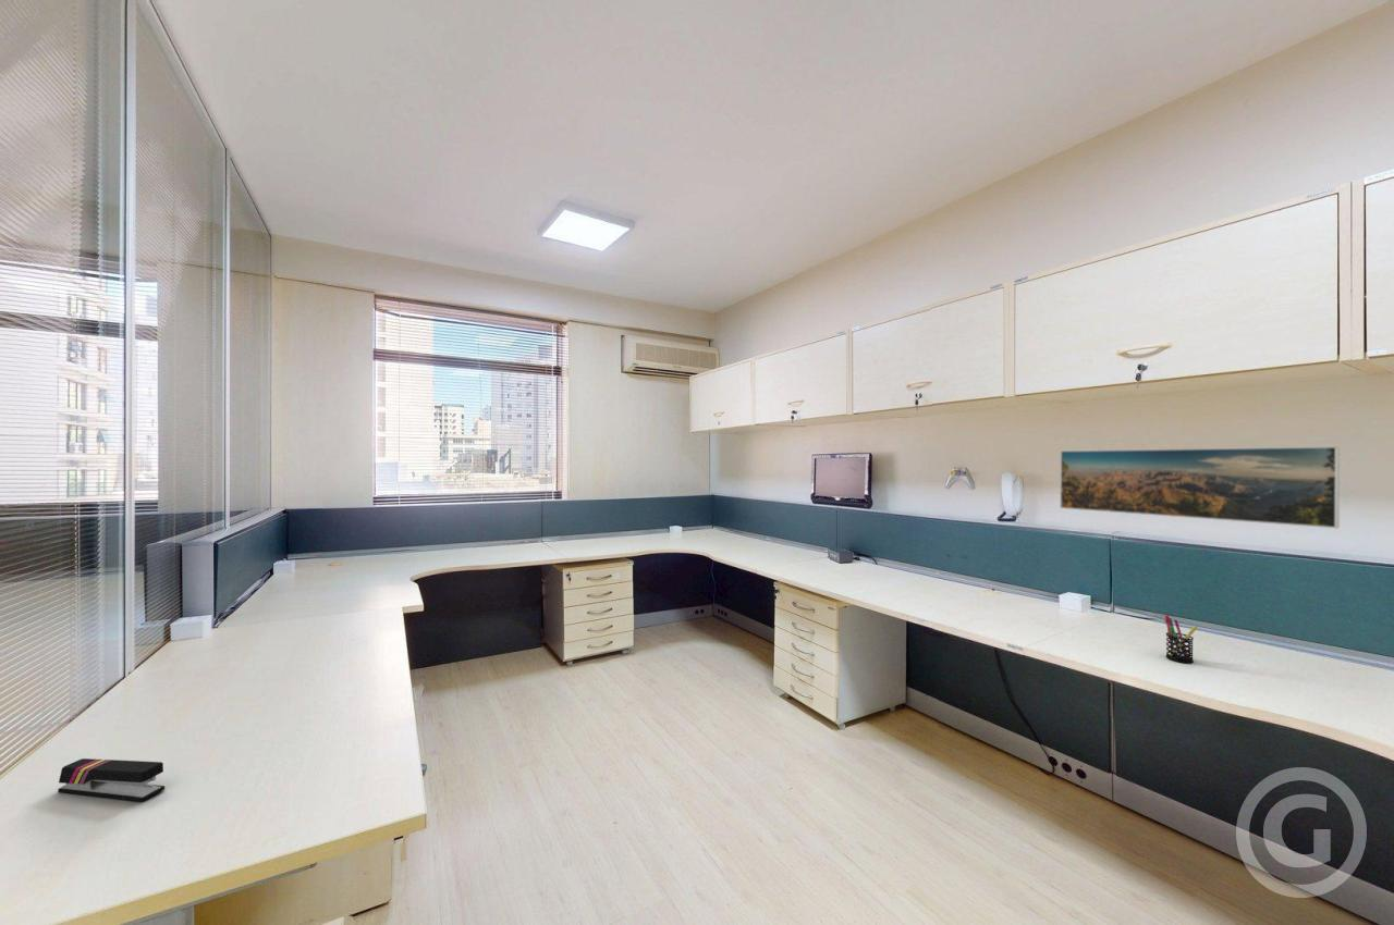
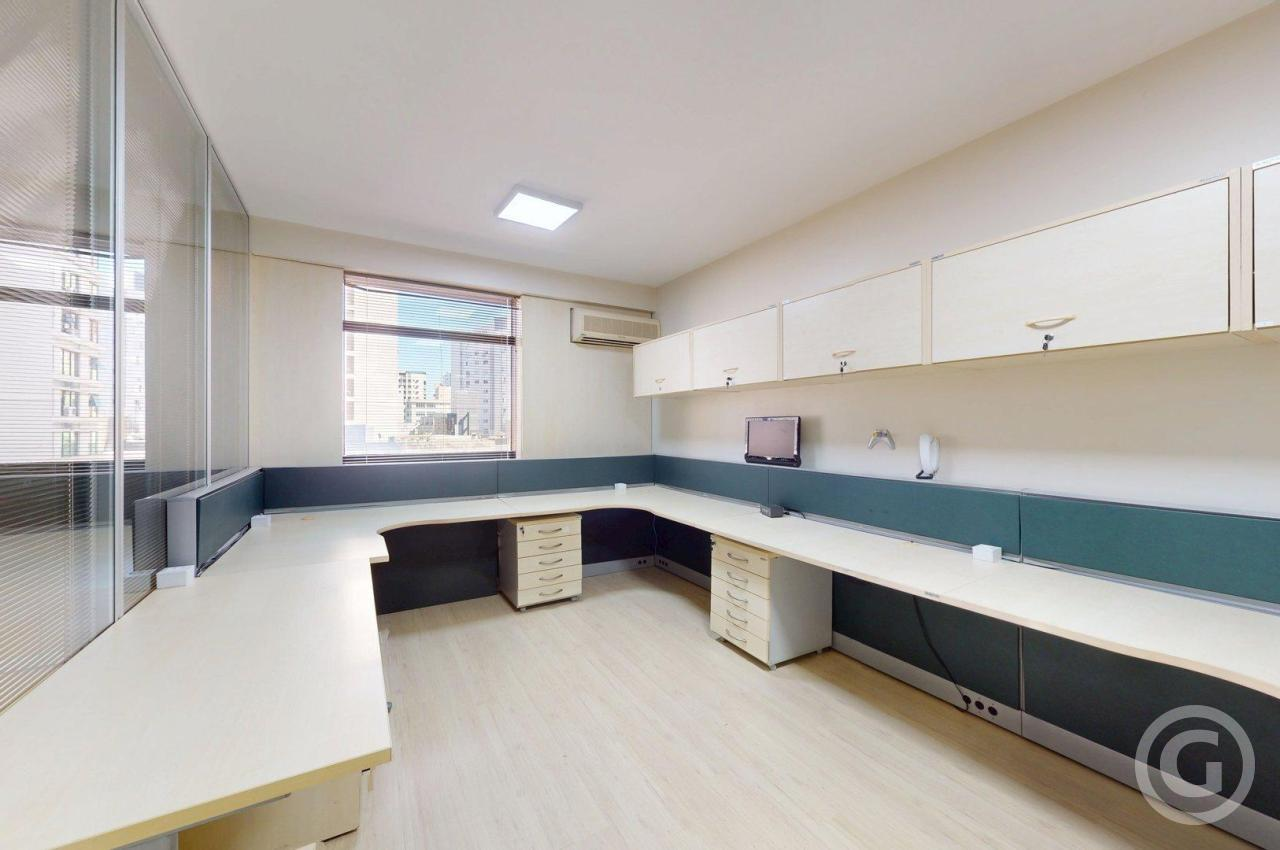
- stapler (111, 776)
- pen holder (1176, 638)
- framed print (1175, 482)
